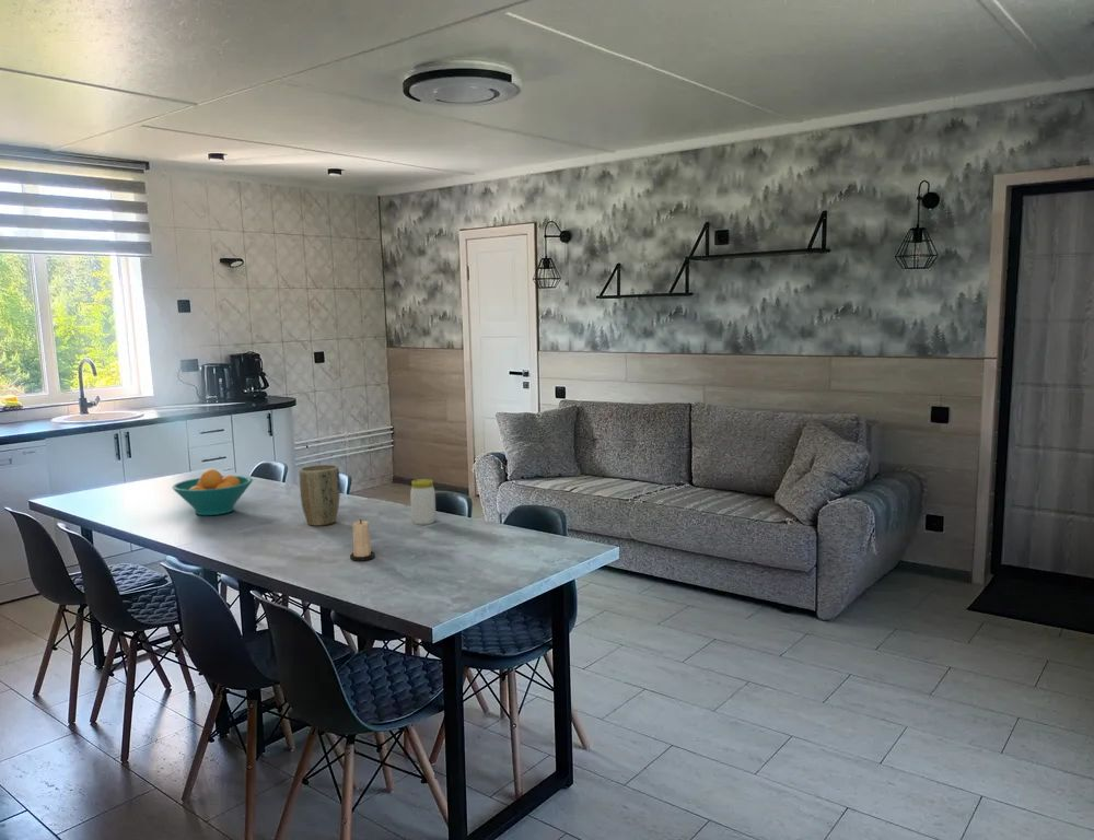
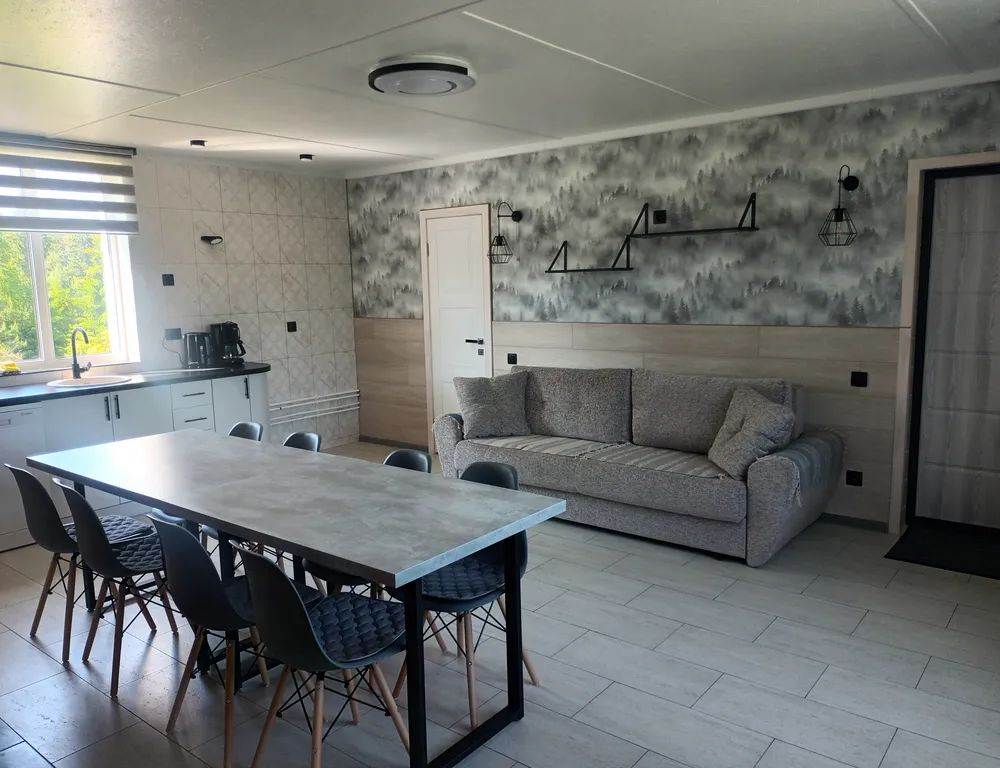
- candle (361, 538)
- fruit bowl (213, 490)
- jar (422, 501)
- plant pot (321, 494)
